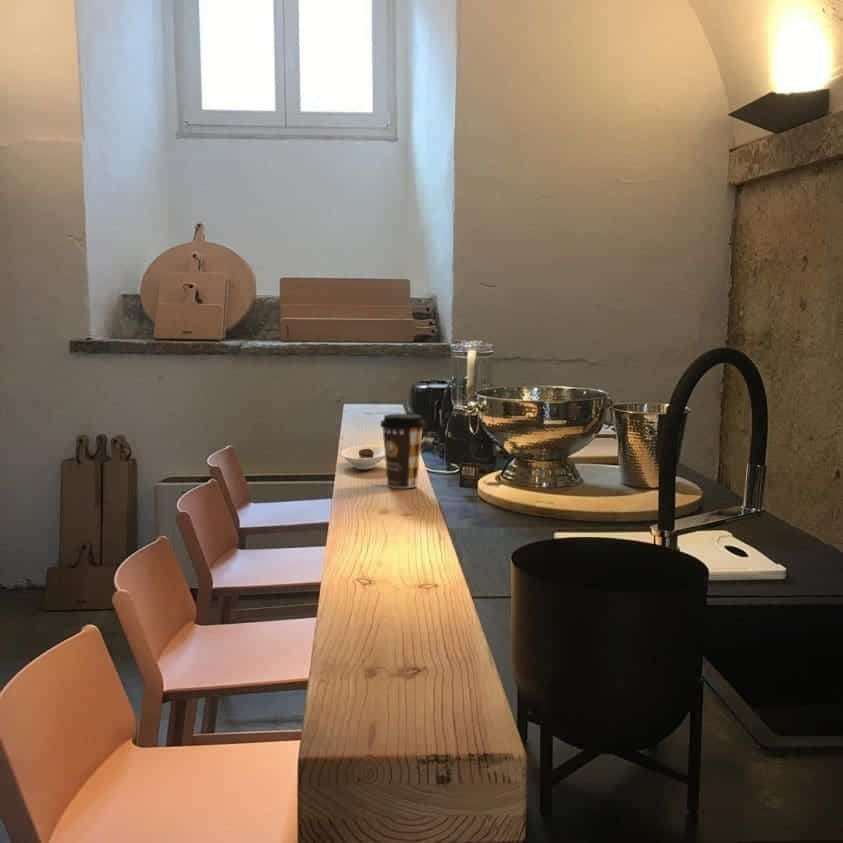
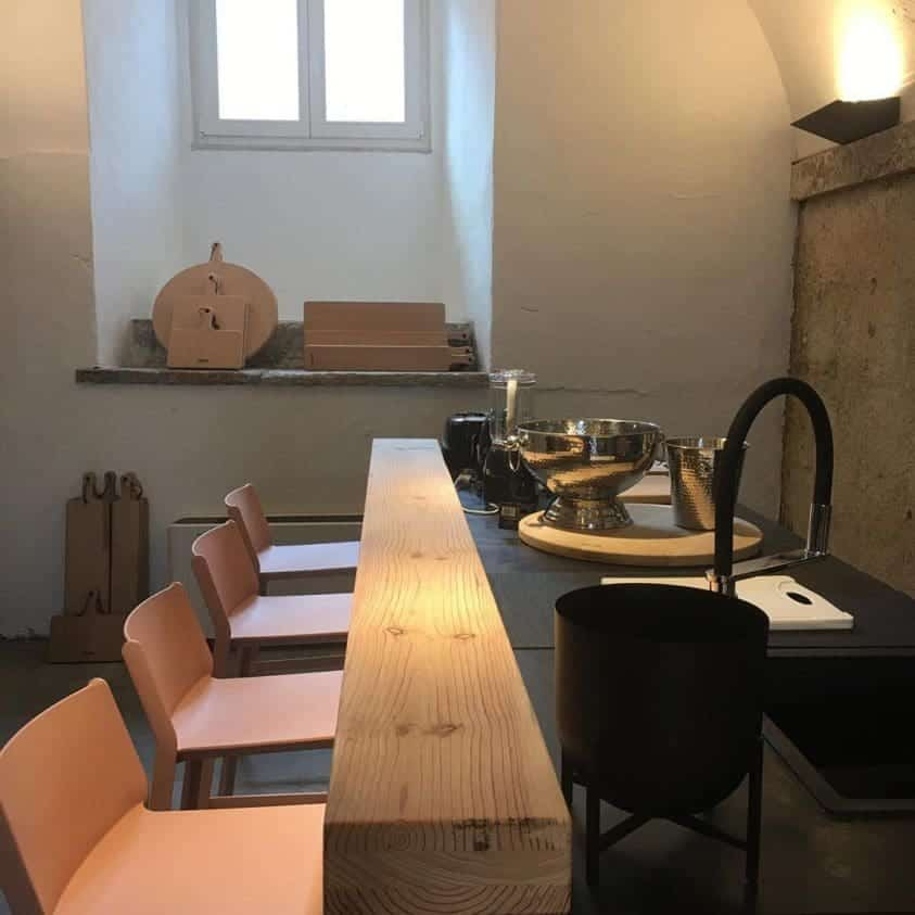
- saucer (365, 457)
- coffee cup (402, 450)
